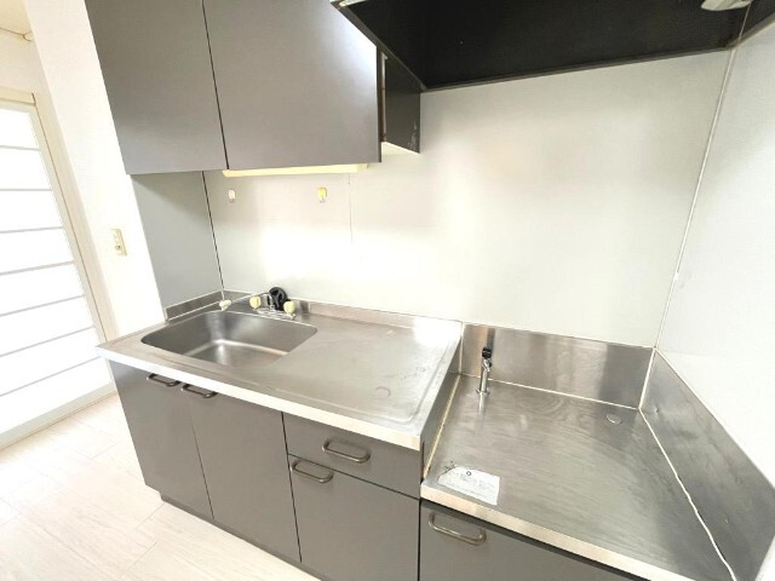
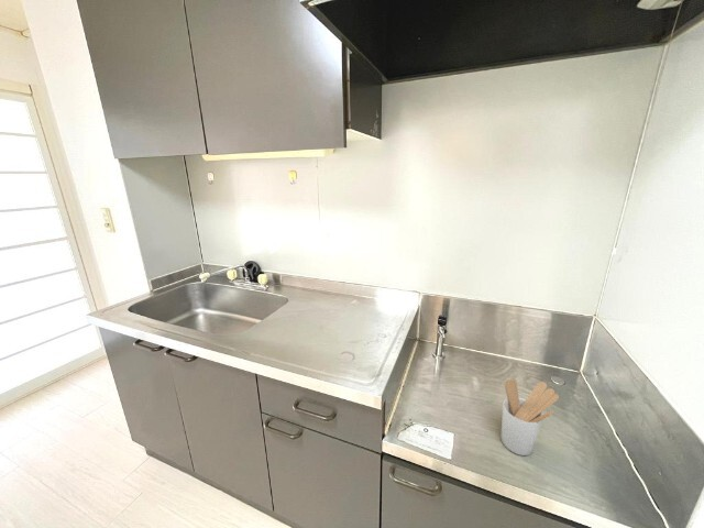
+ utensil holder (528, 416)
